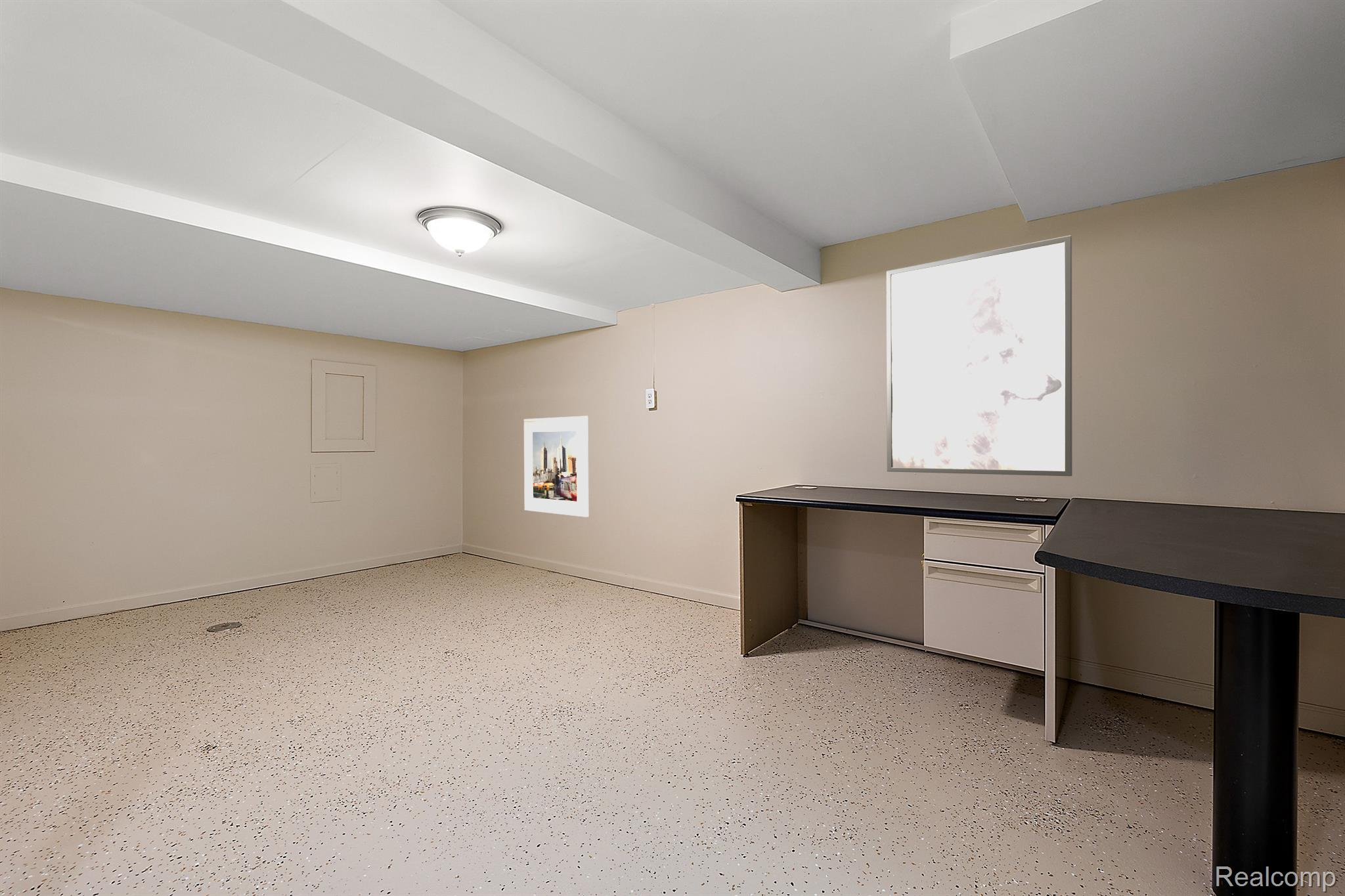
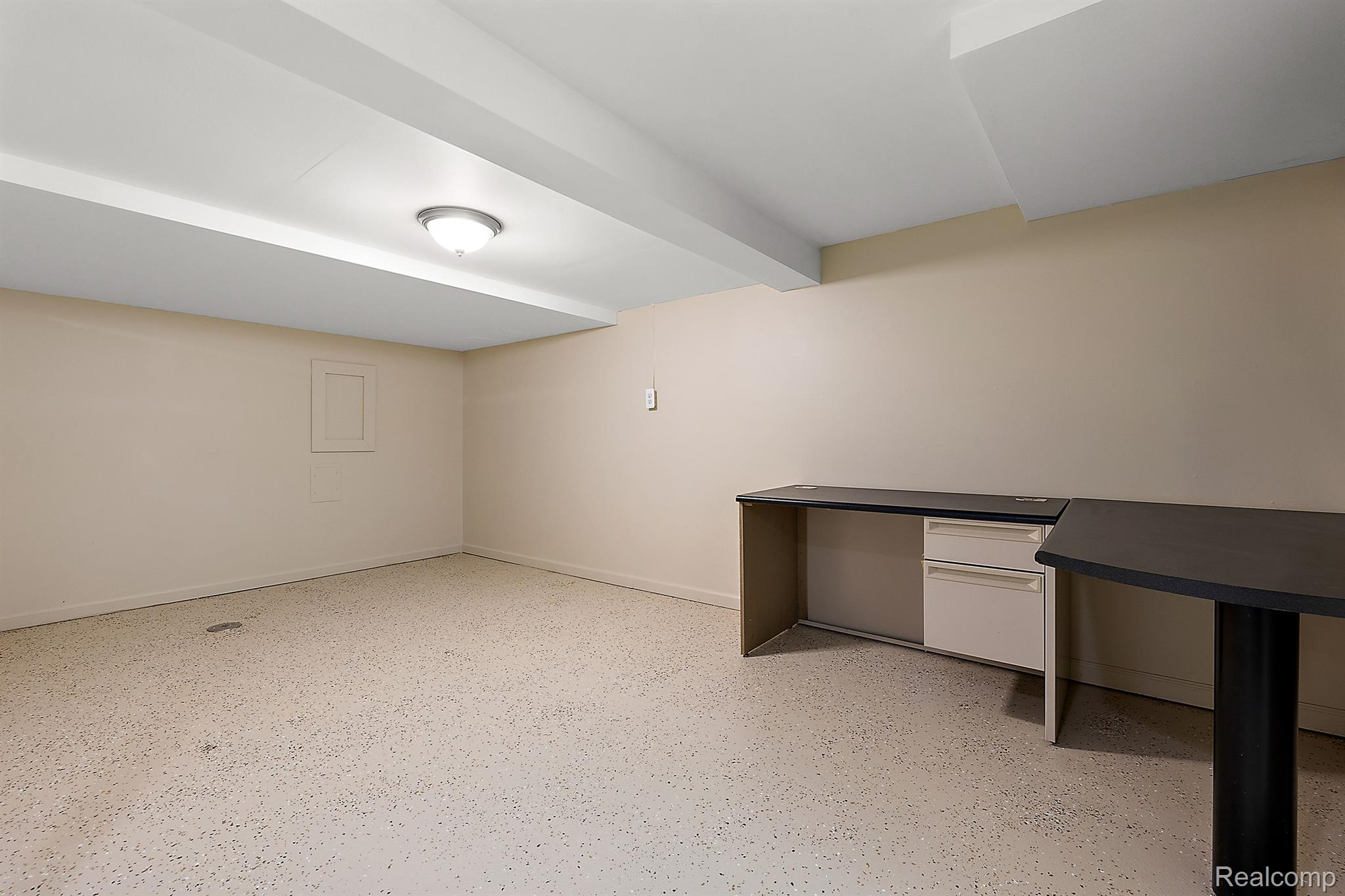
- wall art (971, 364)
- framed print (554, 465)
